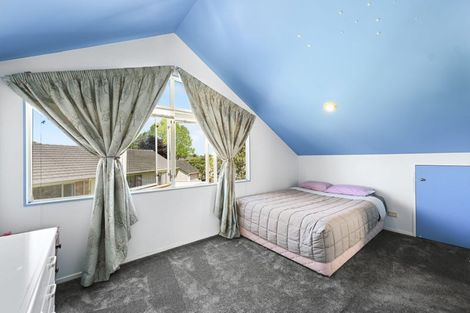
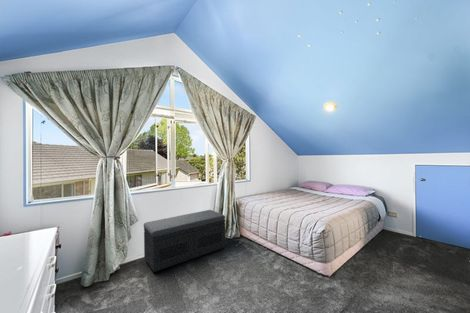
+ storage bench (186, 235)
